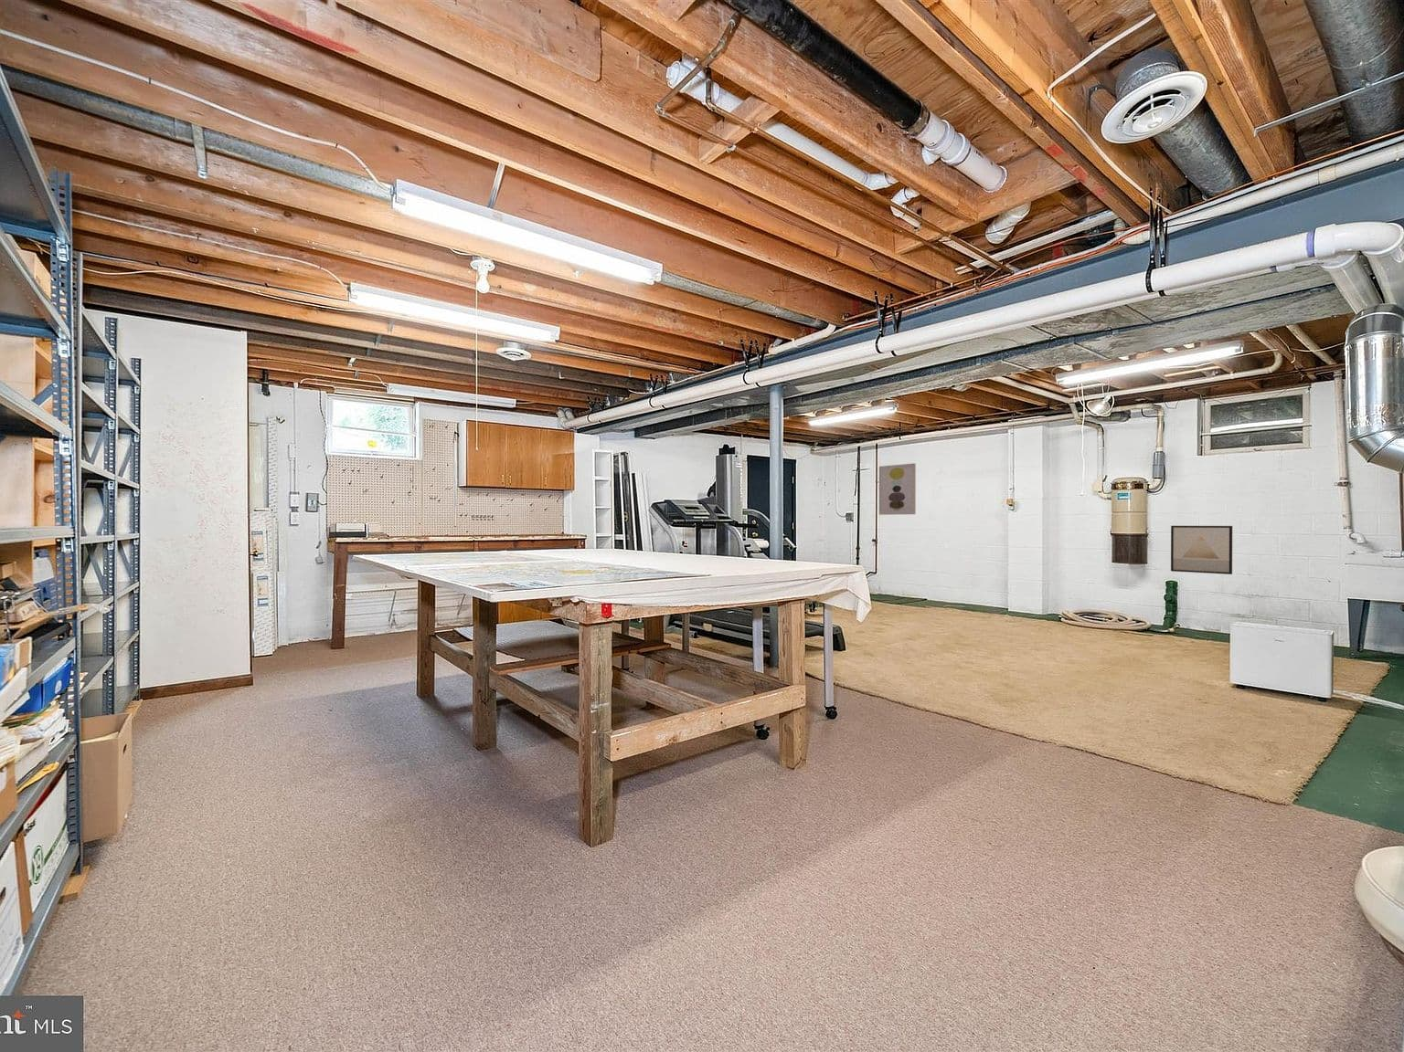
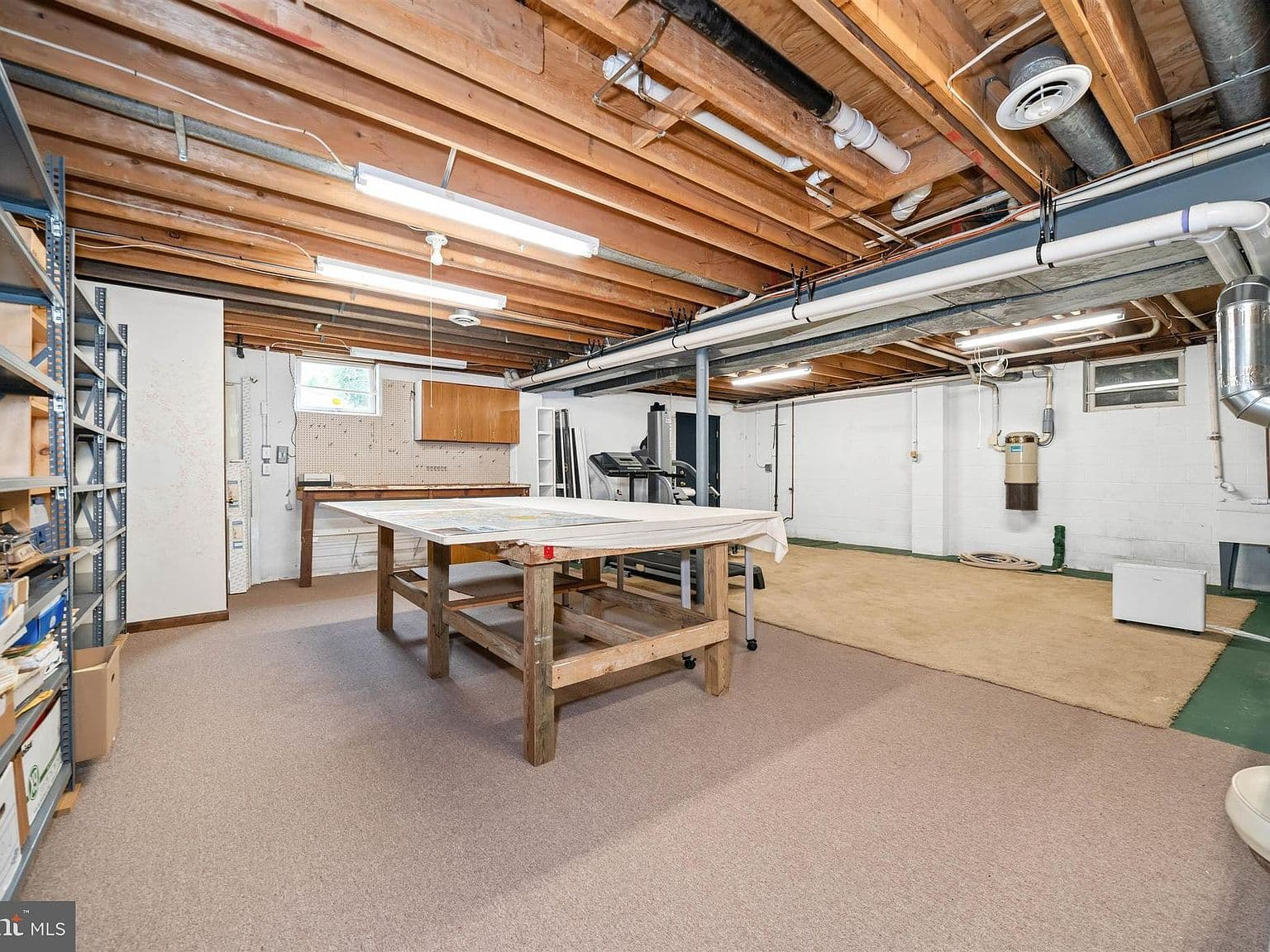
- wall art (895, 490)
- wall art (1201, 549)
